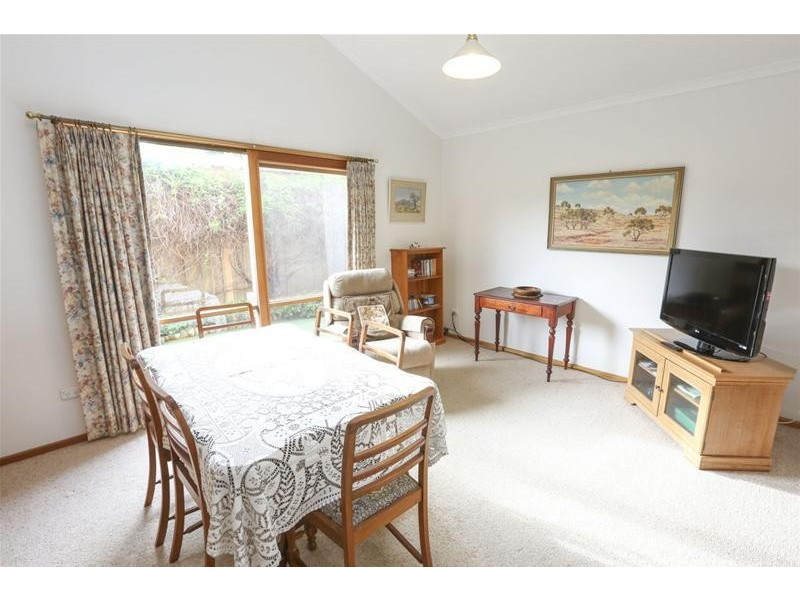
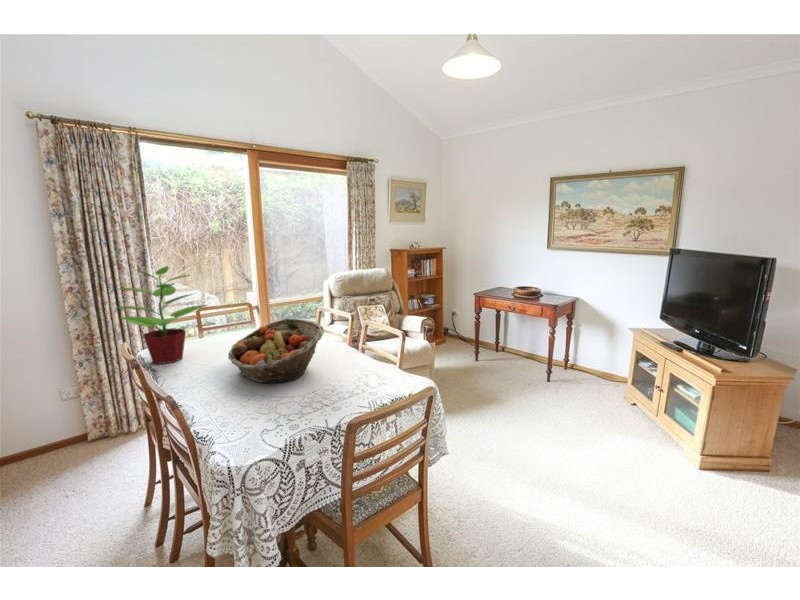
+ fruit basket (277, 348)
+ potted plant (161, 311)
